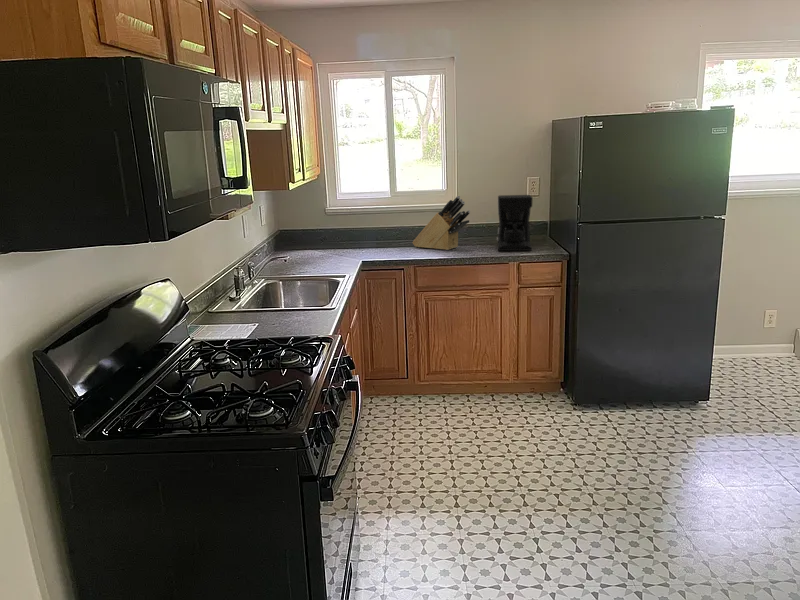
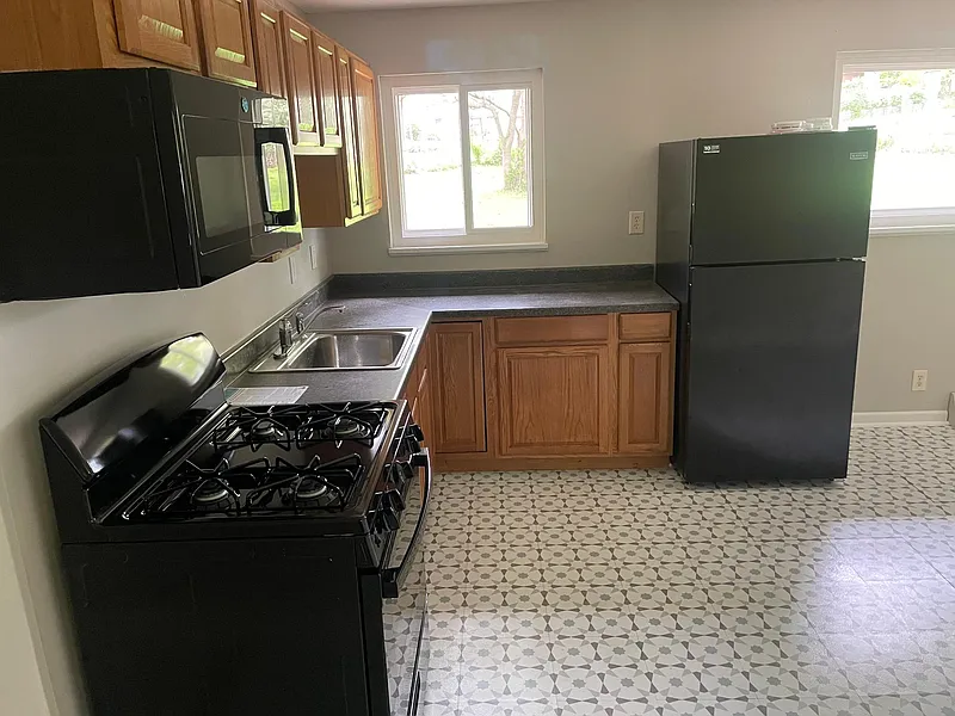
- coffee maker (513, 222)
- knife block (440, 222)
